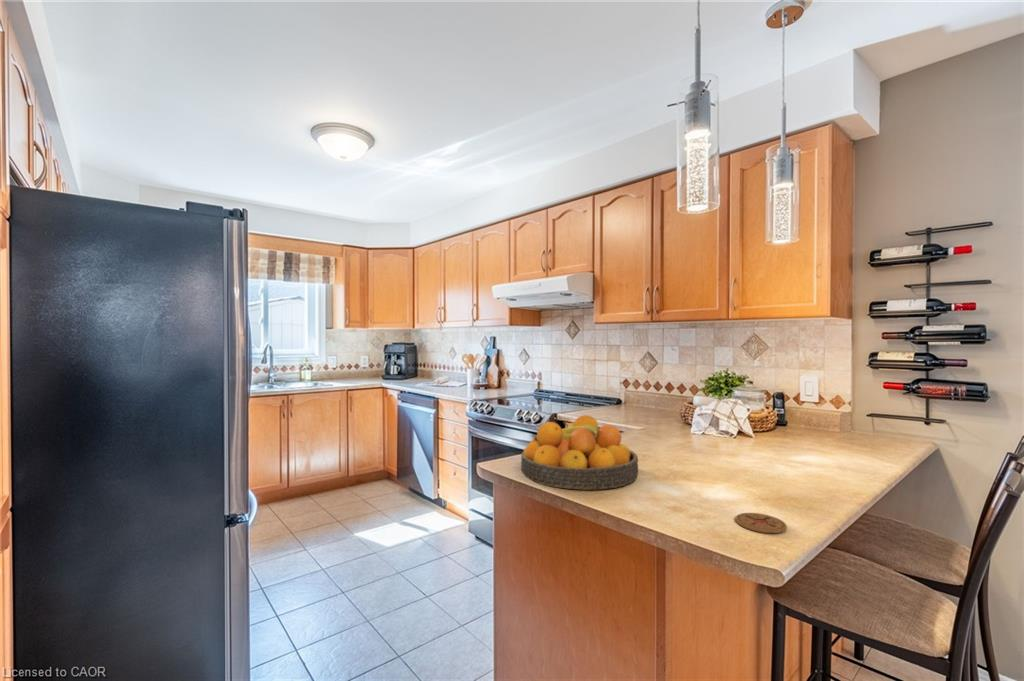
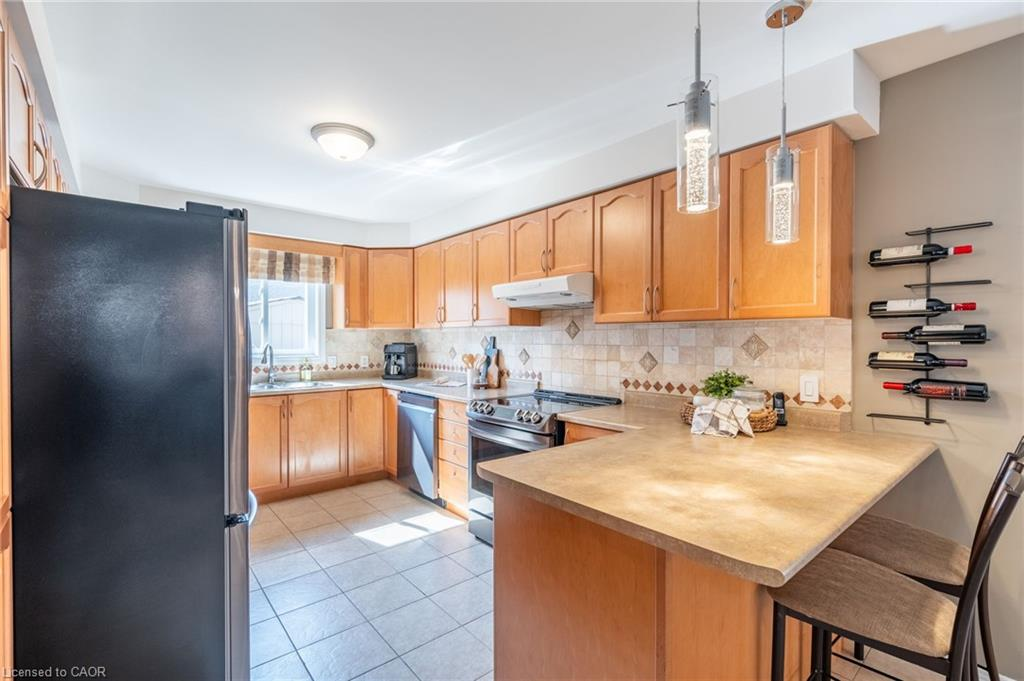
- fruit bowl (578, 445)
- coaster (760, 522)
